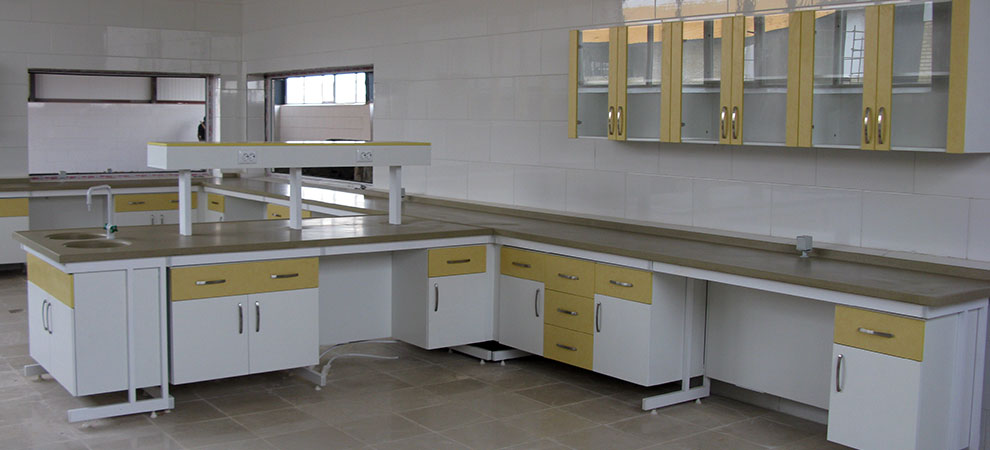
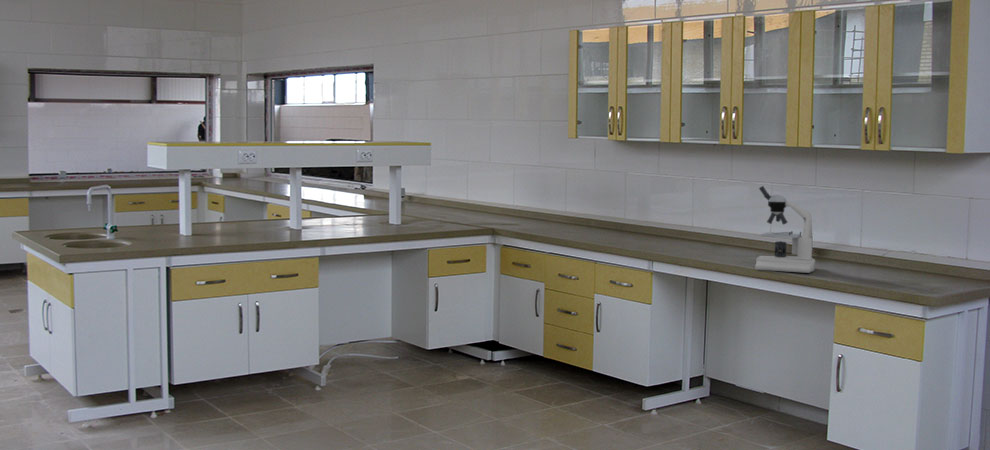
+ microscope (785, 223)
